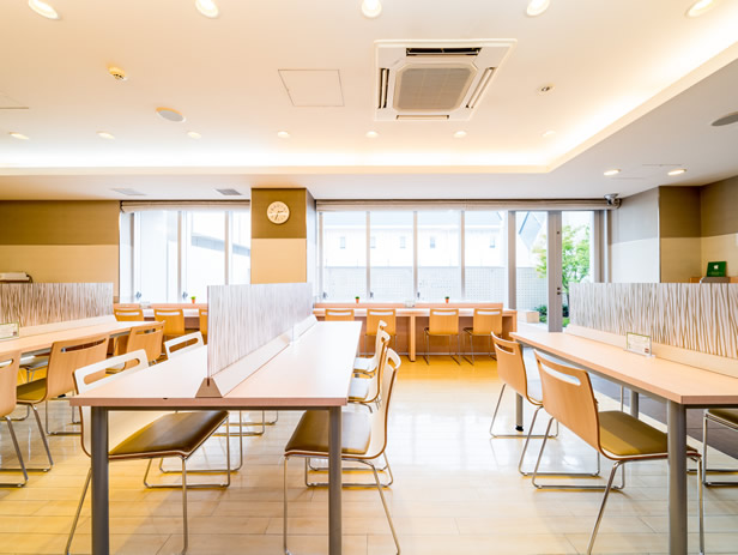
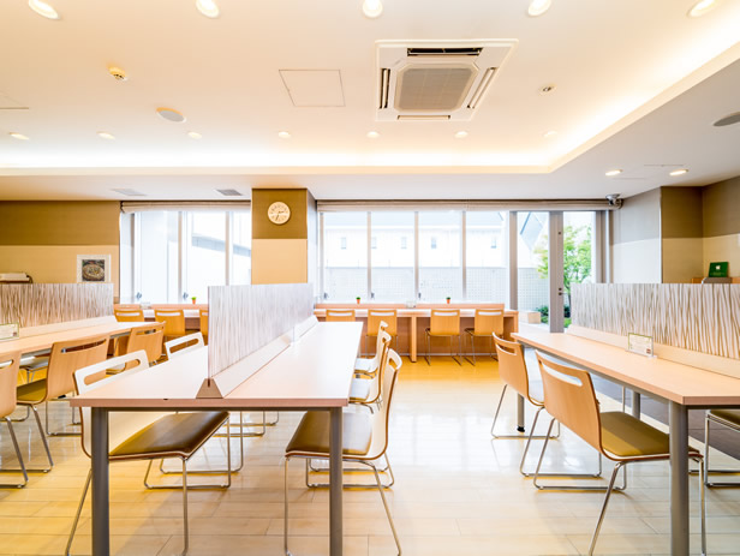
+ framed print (92, 270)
